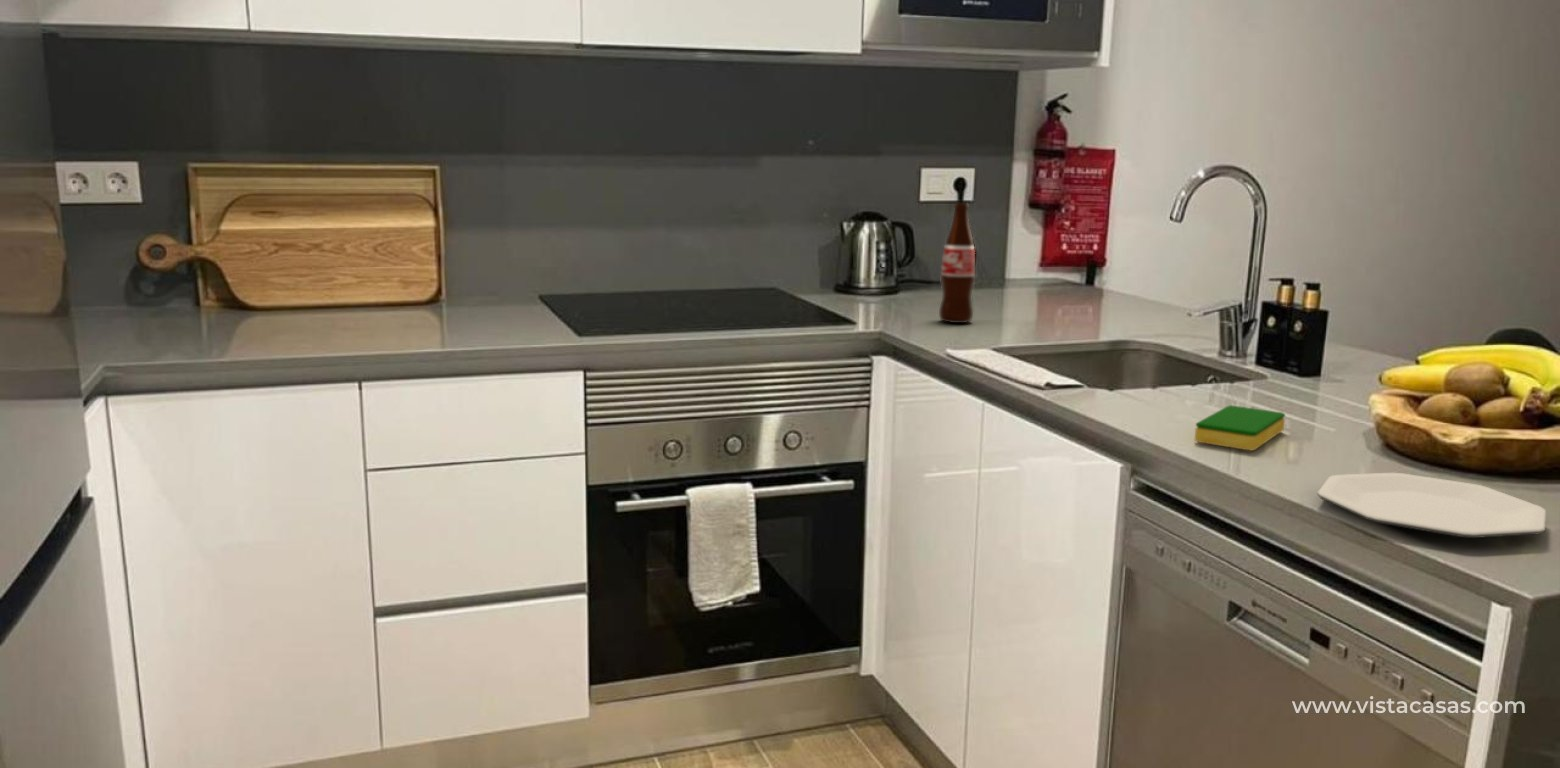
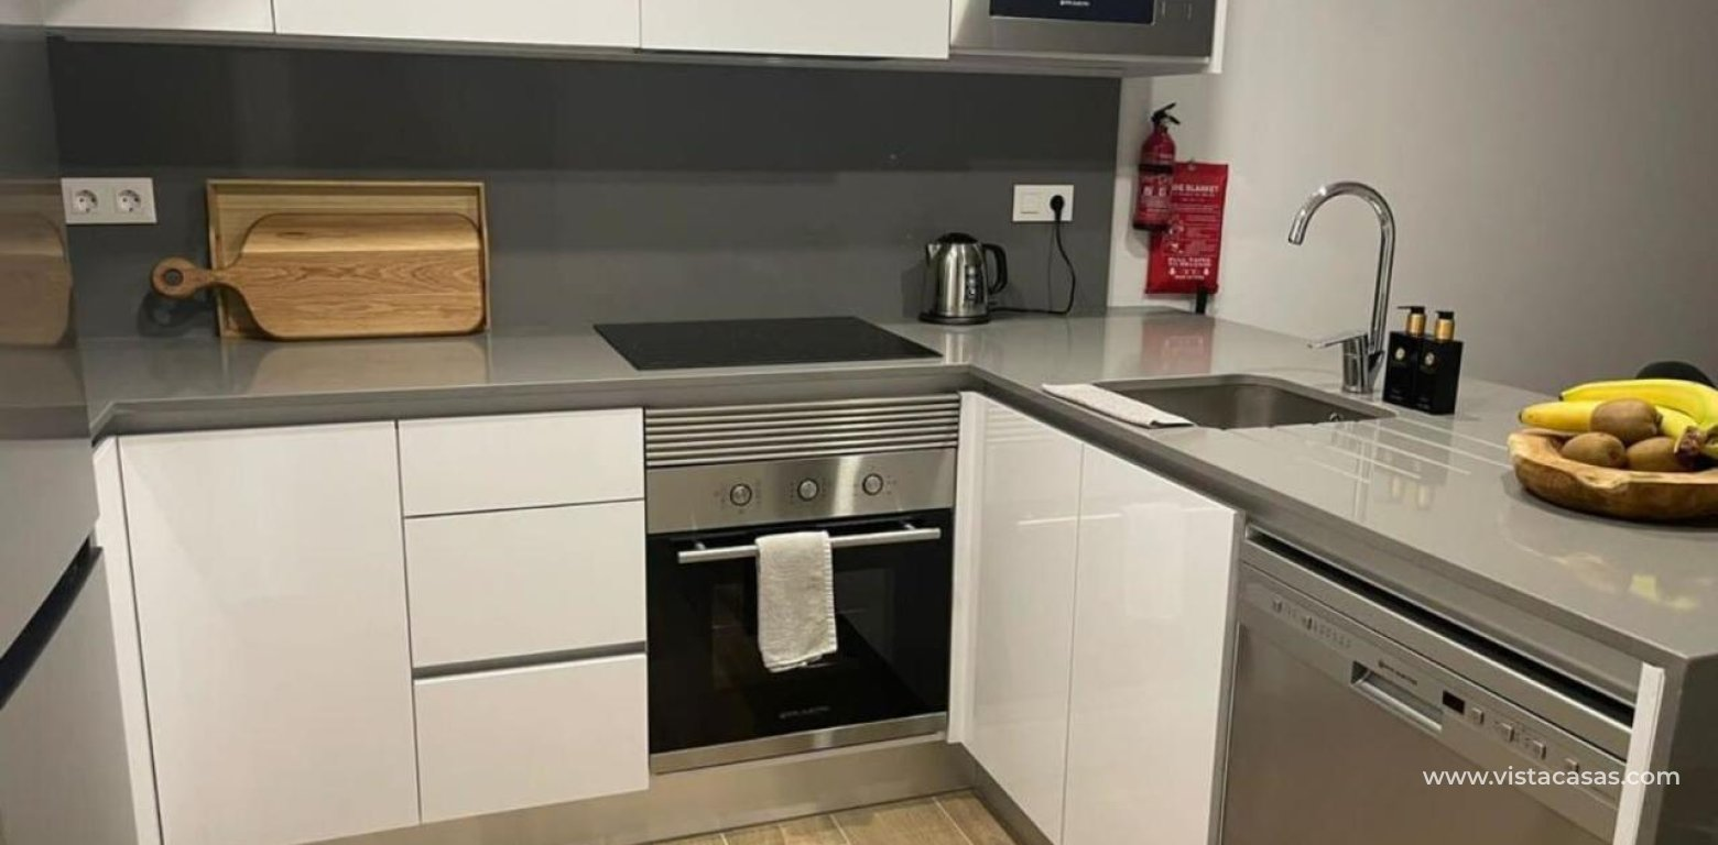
- dish sponge (1240, 426)
- plate (1428, 507)
- bottle (958, 262)
